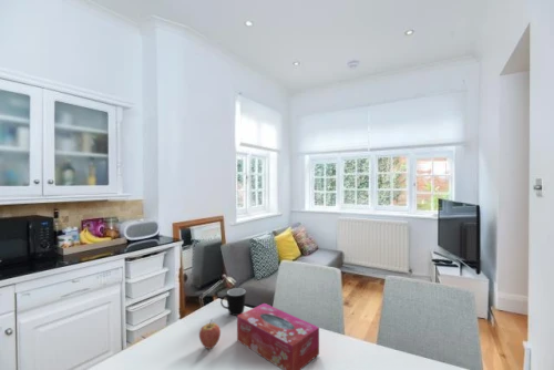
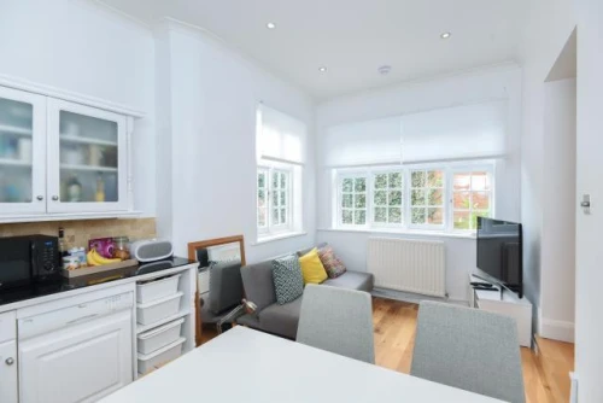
- mug (233, 301)
- tissue box (276, 333)
- fruit (209, 333)
